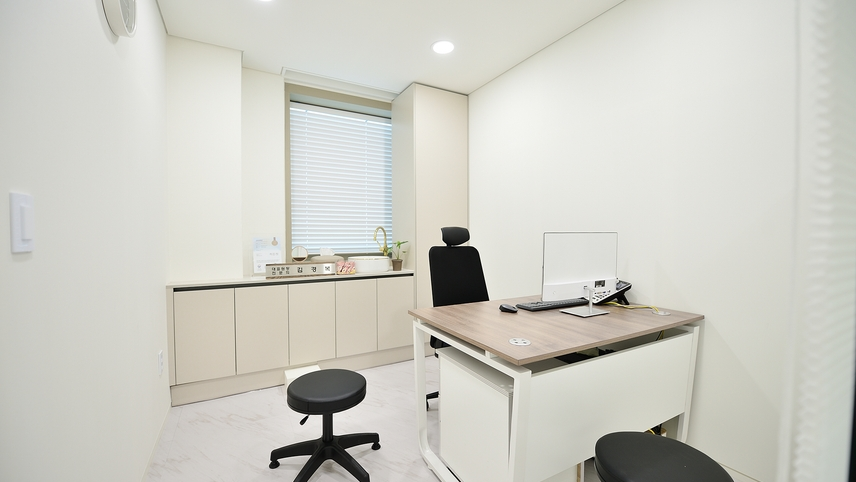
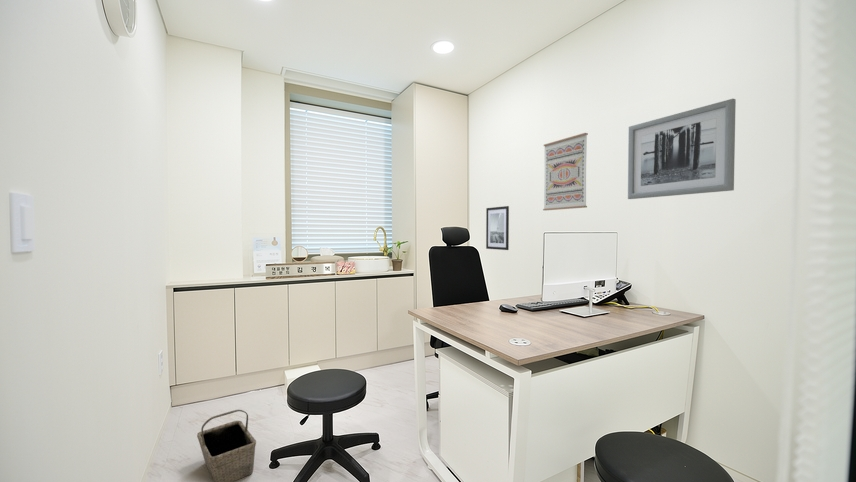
+ wall art (675, 154)
+ basket (226, 441)
+ wall art (564, 174)
+ wall art (497, 228)
